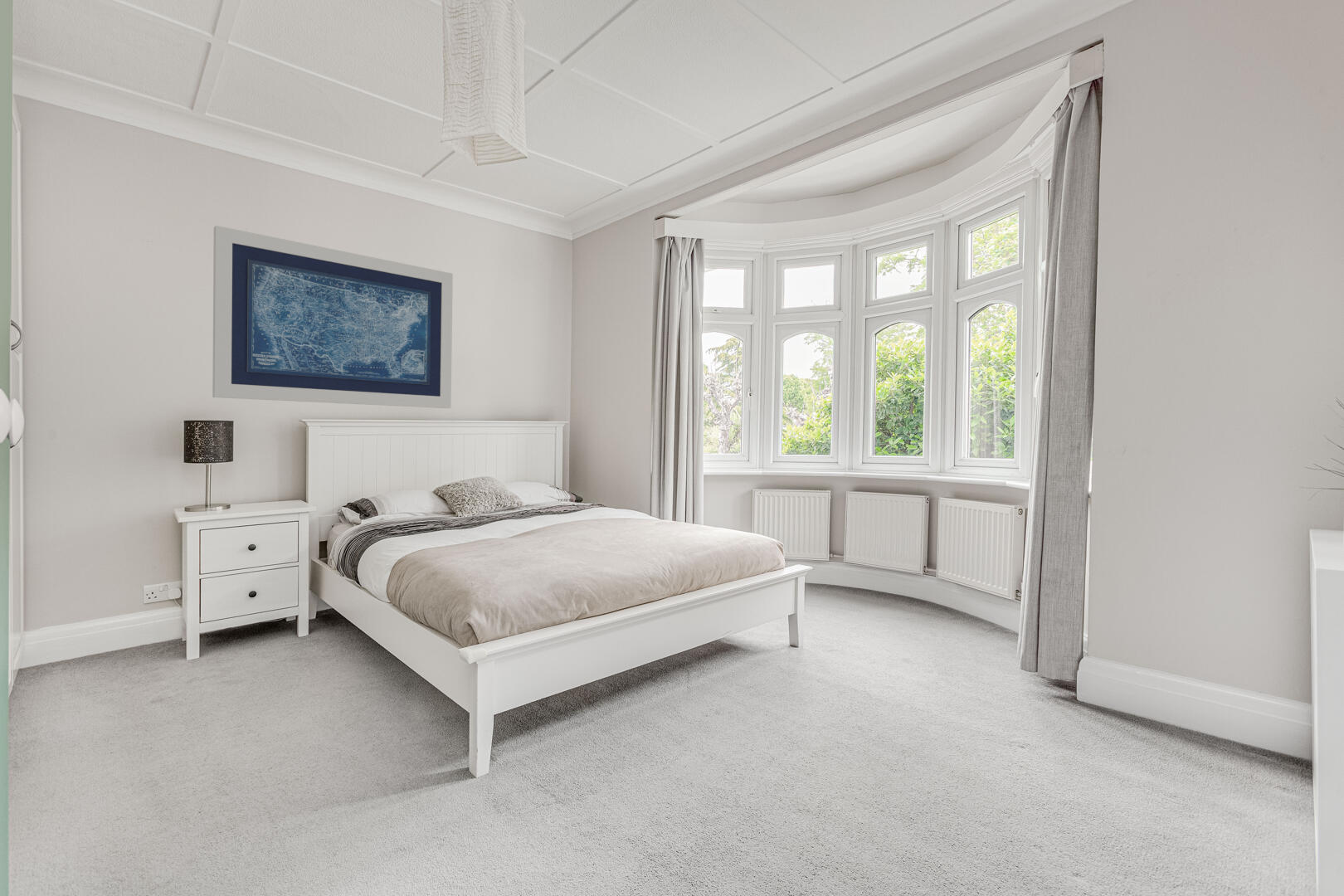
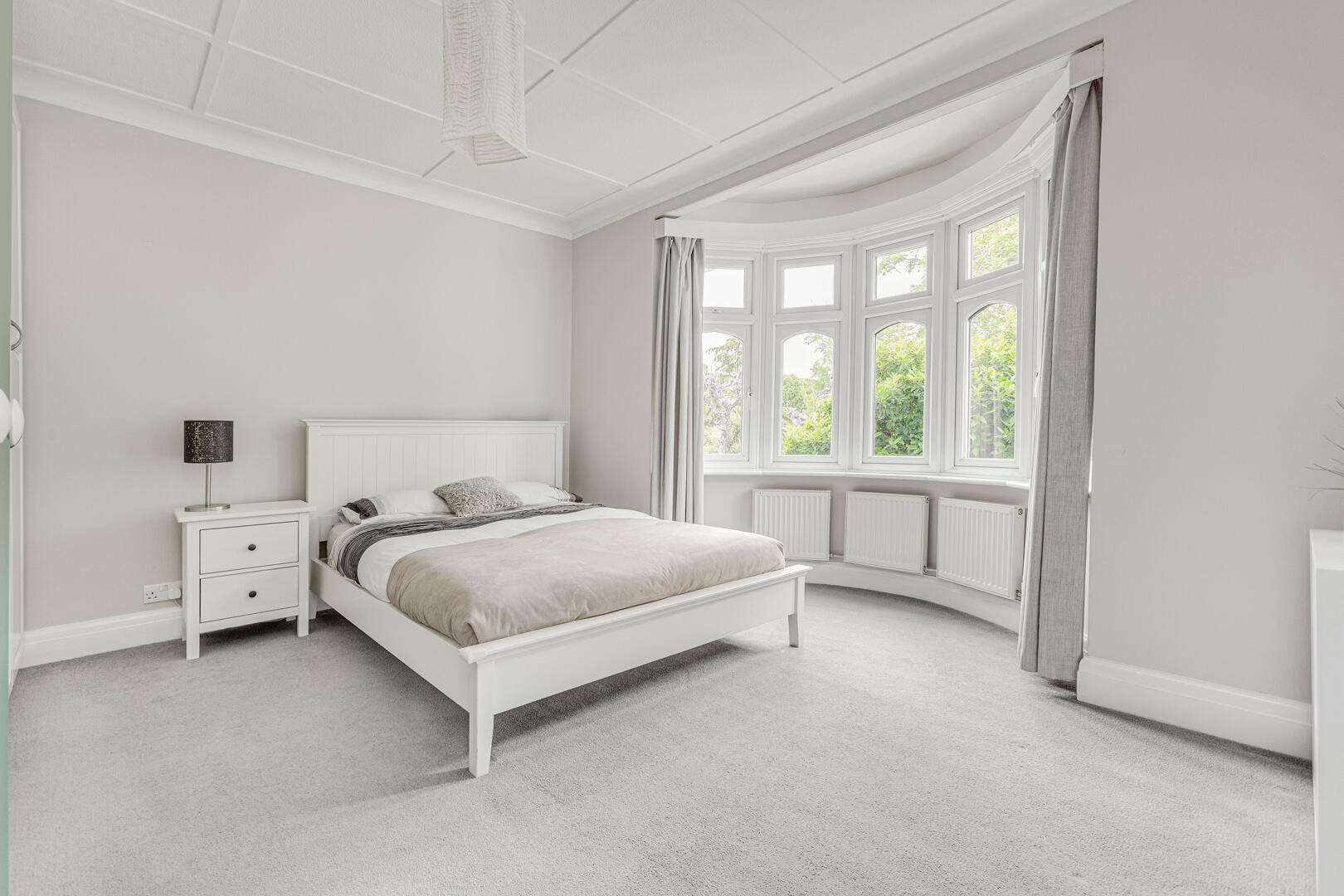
- wall art (346, 328)
